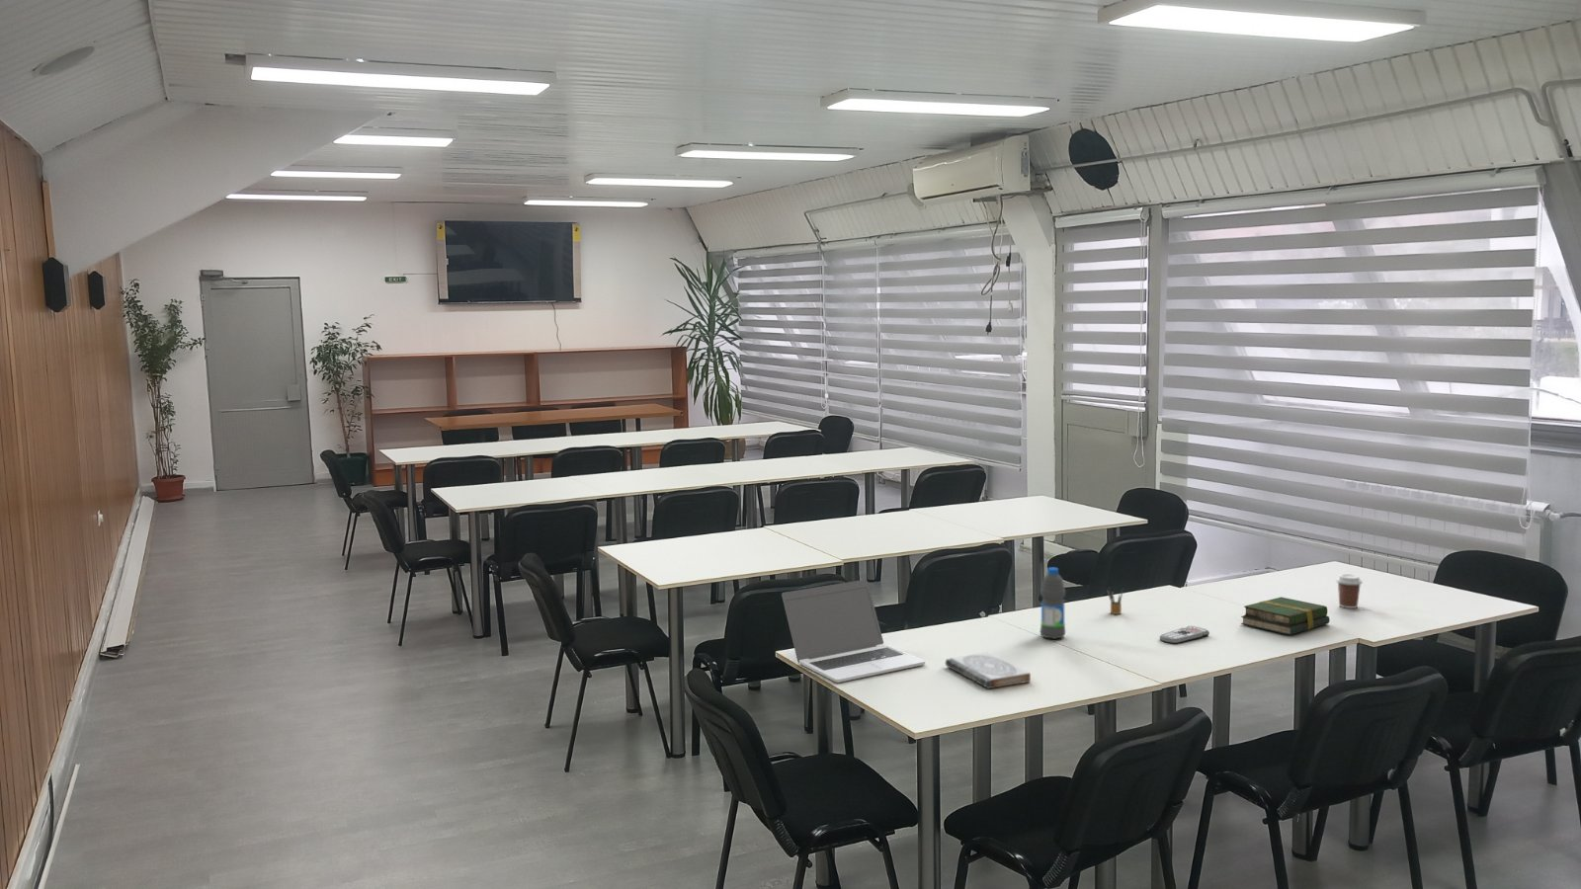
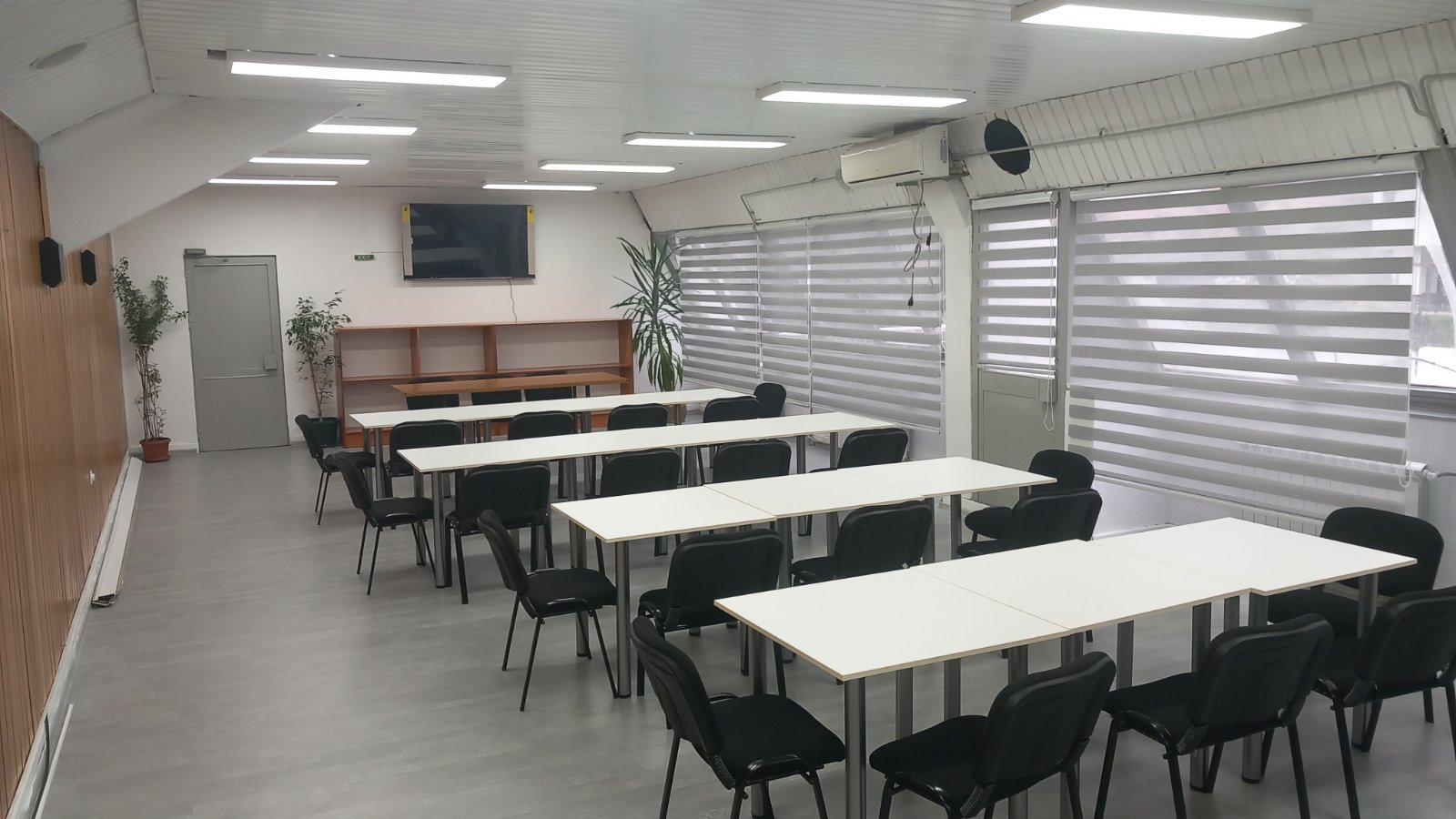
- pencil box (1115, 601)
- water bottle (1052, 601)
- book (986, 670)
- laptop (851, 627)
- remote control (1182, 635)
- book (1285, 614)
- coffee cup (1349, 590)
